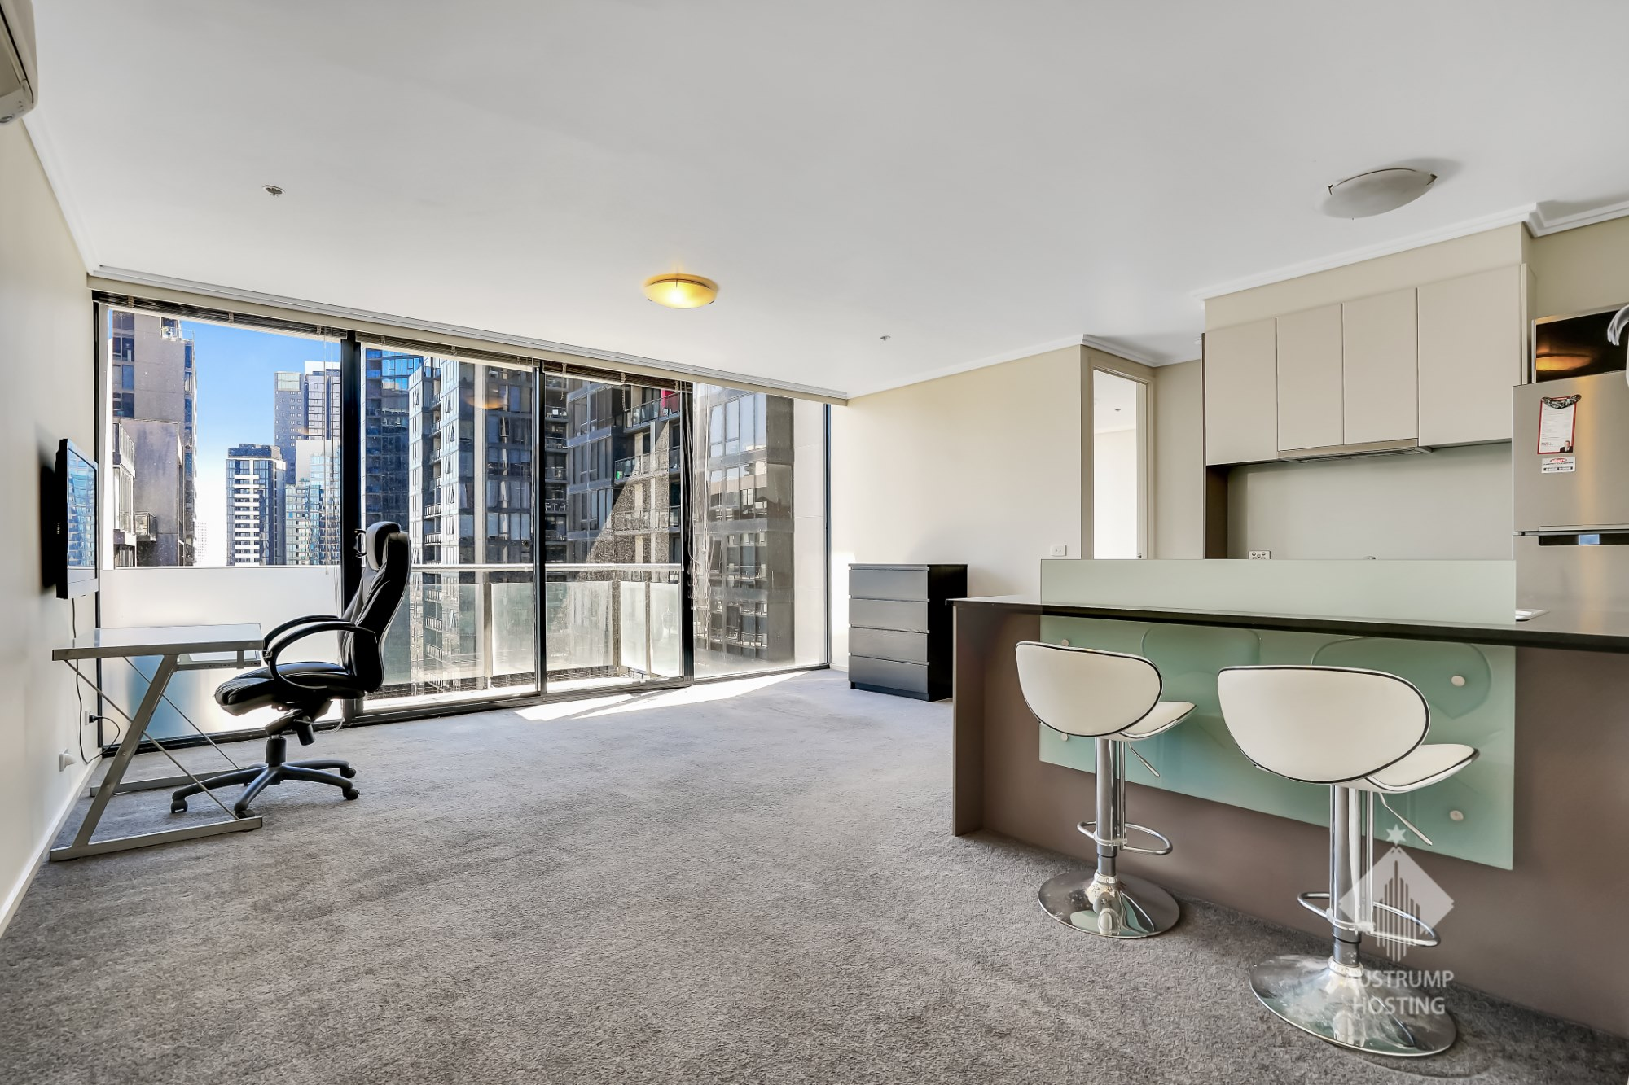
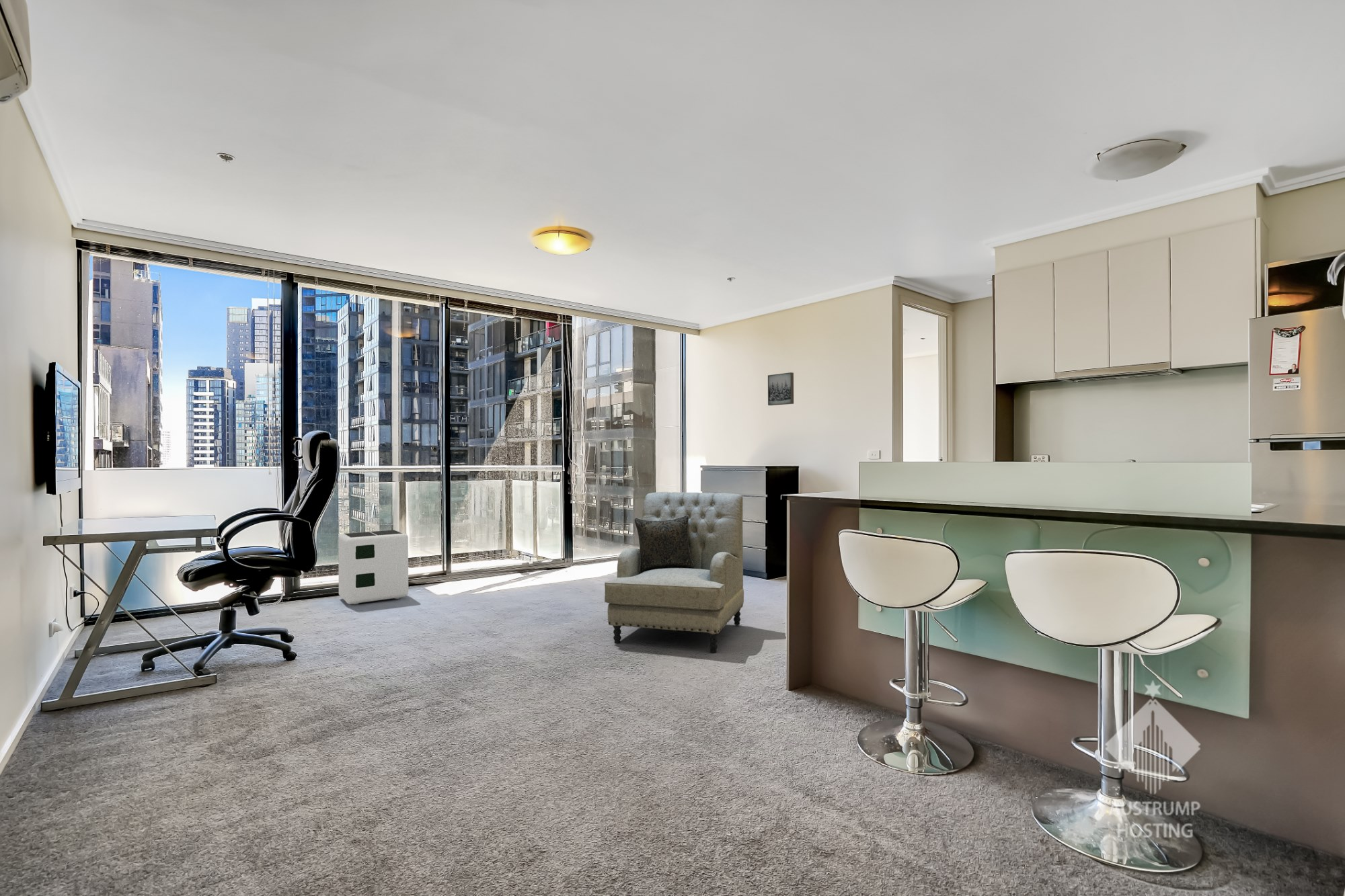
+ air purifier (373, 566)
+ armchair (679, 564)
+ wall art (780, 389)
